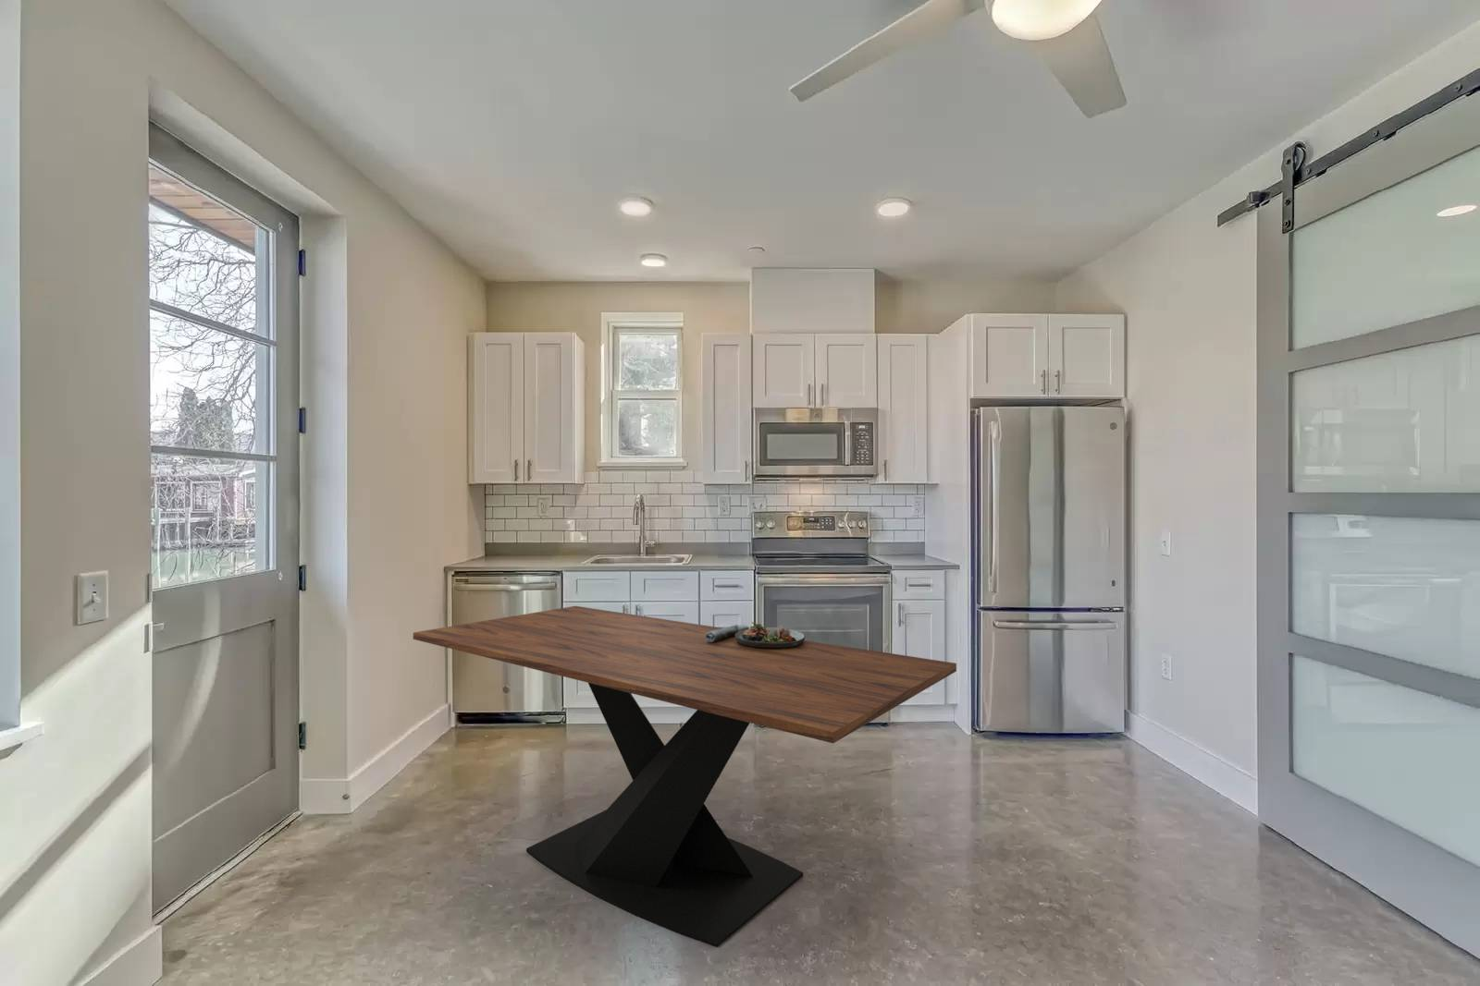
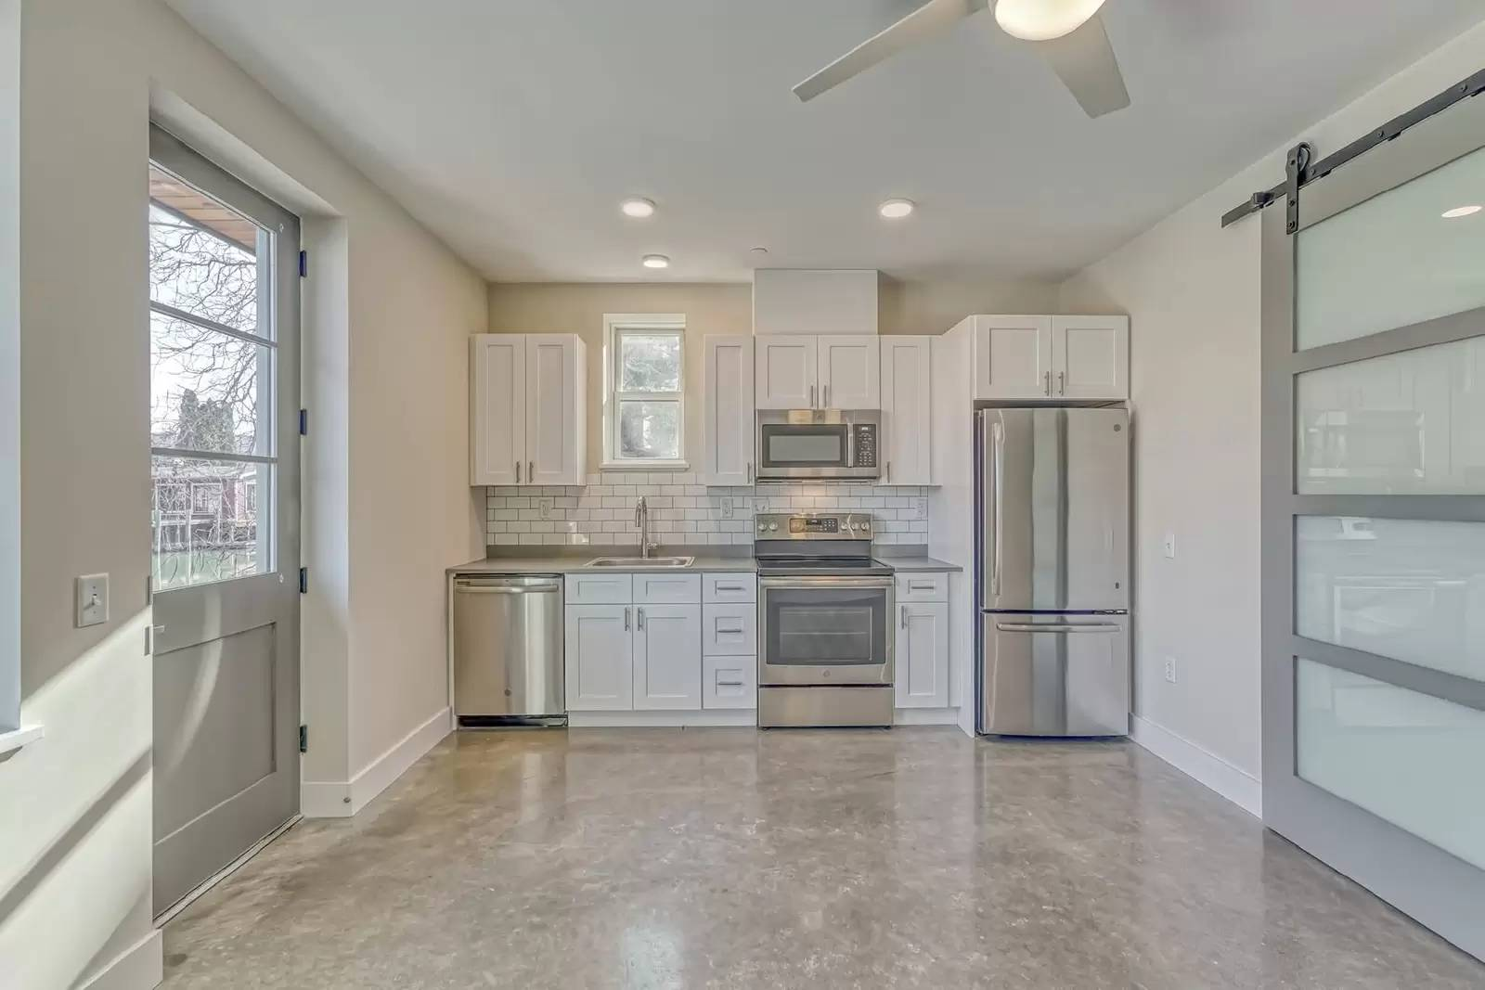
- food plate (760, 632)
- dining table (657, 755)
